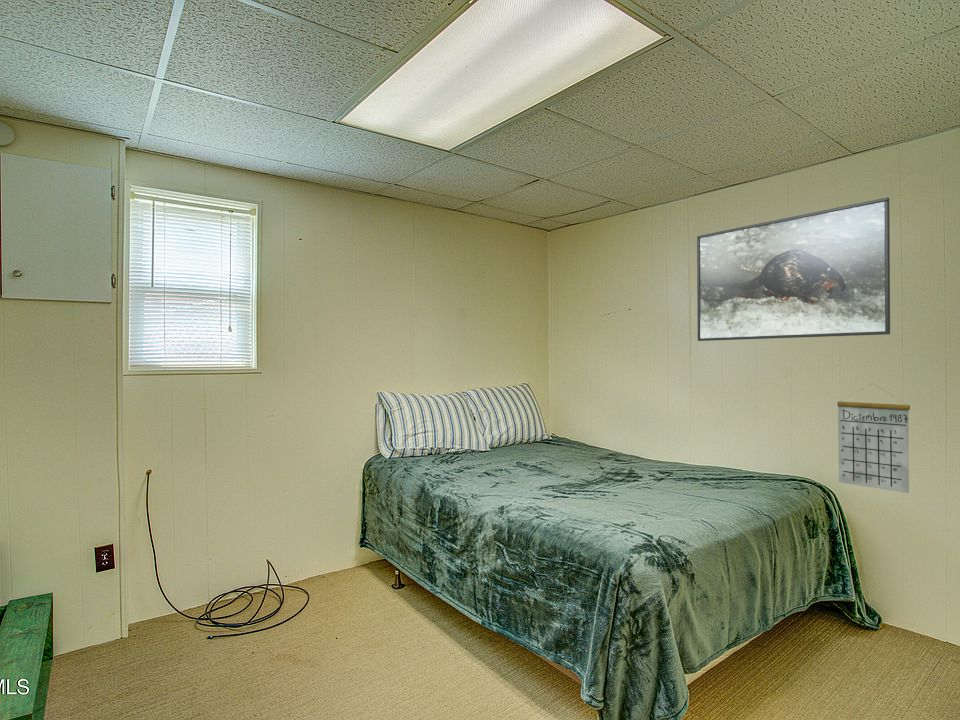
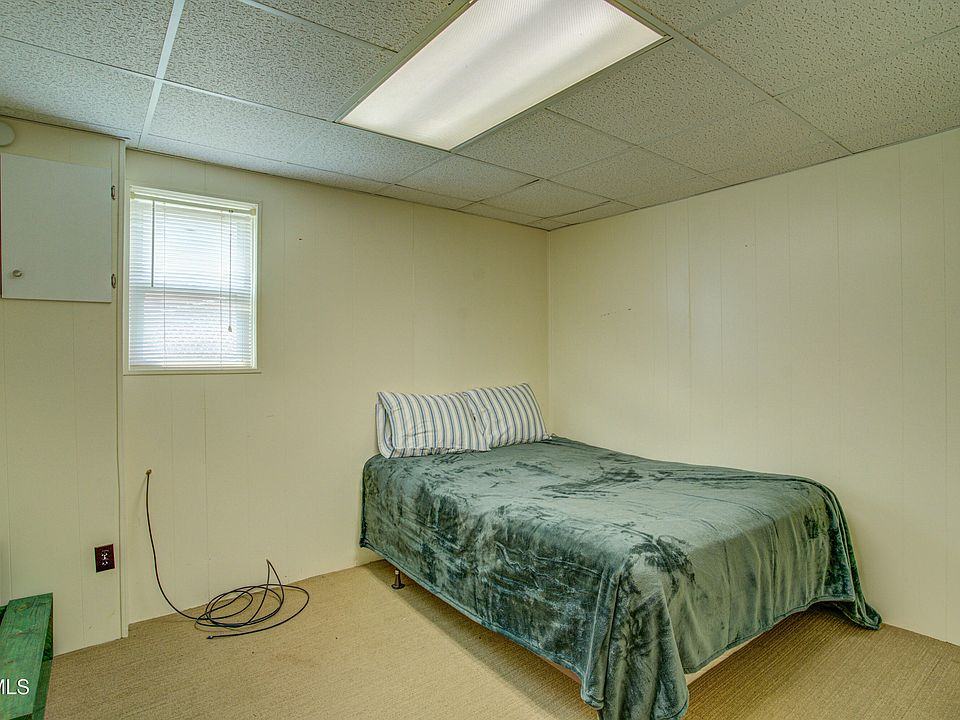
- calendar (872, 435)
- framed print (780, 278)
